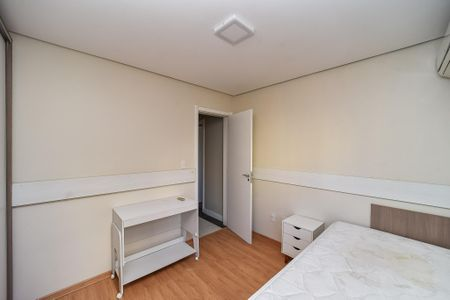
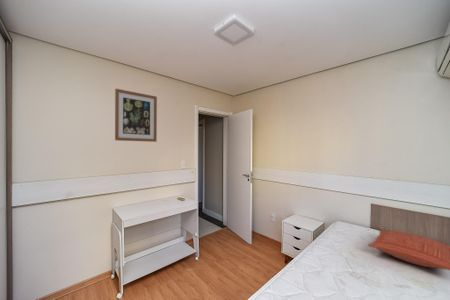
+ pillow (410, 246)
+ wall art (137, 117)
